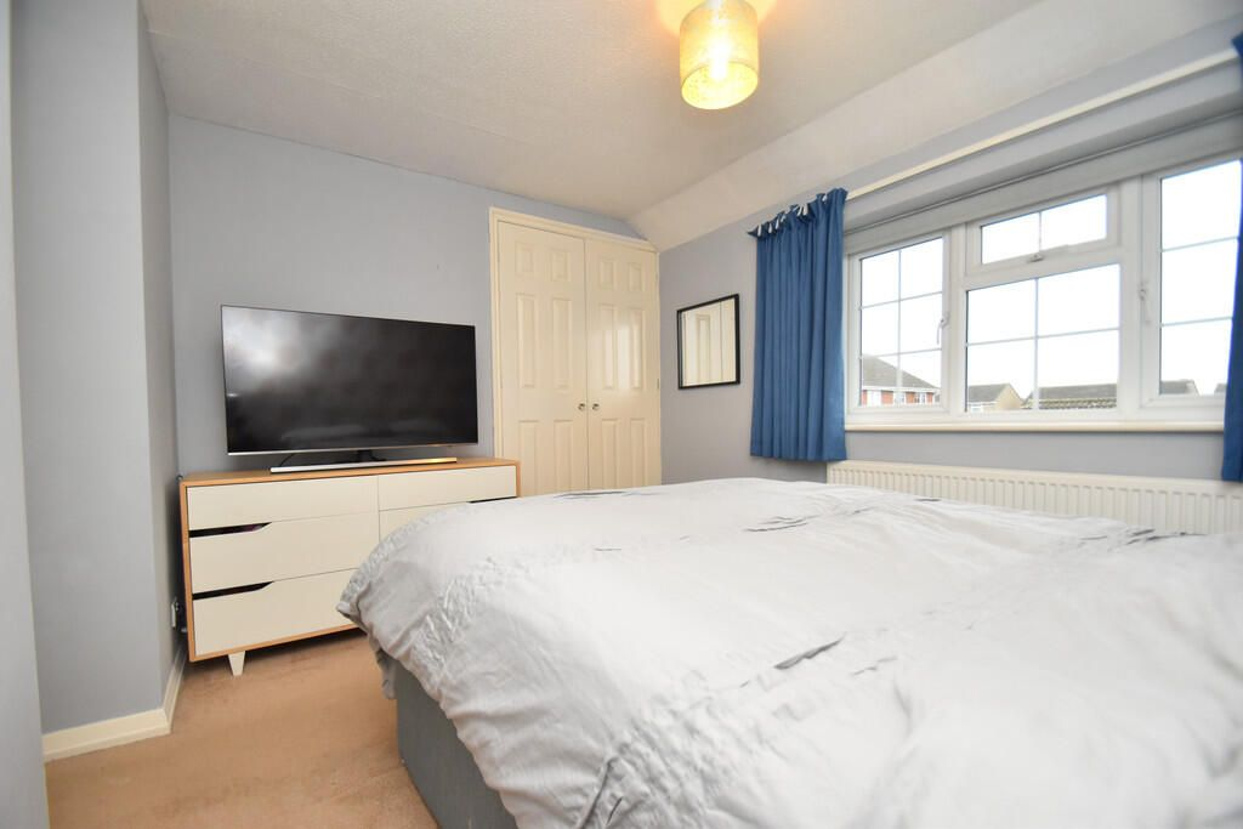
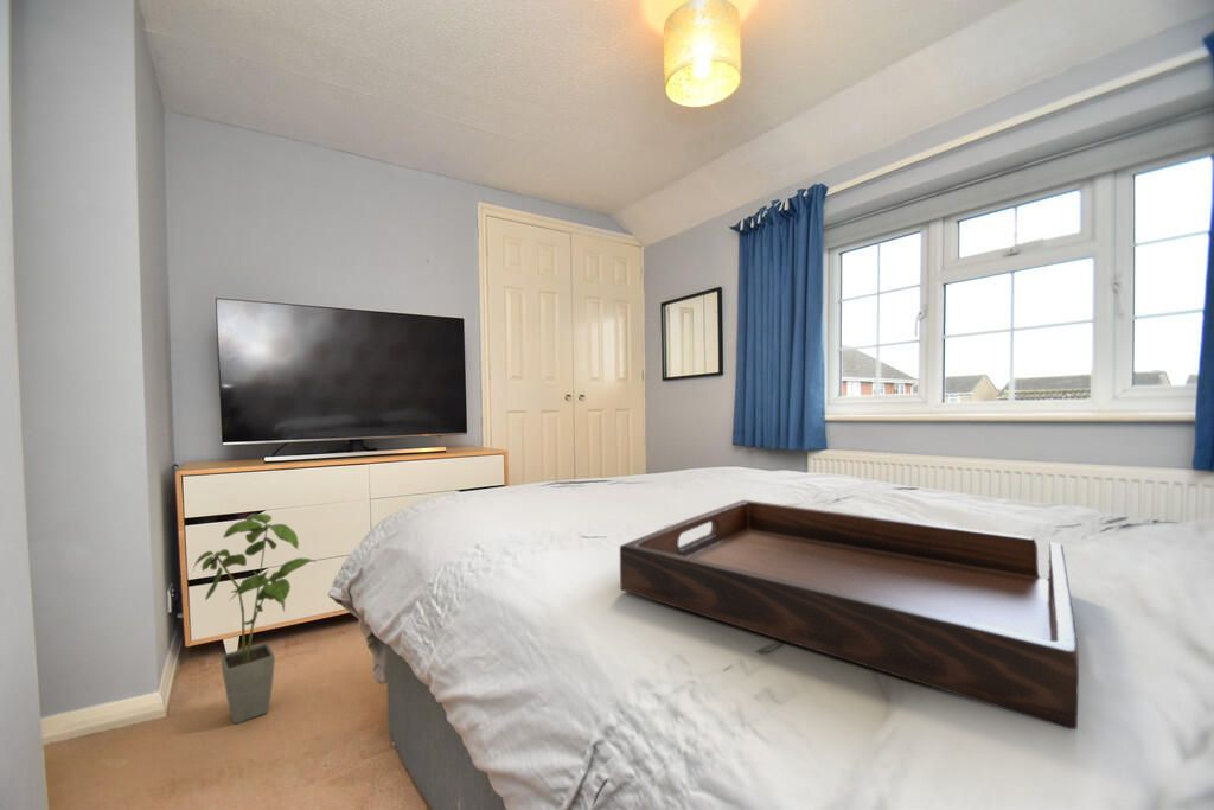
+ serving tray (839, 566)
+ house plant (262, 611)
